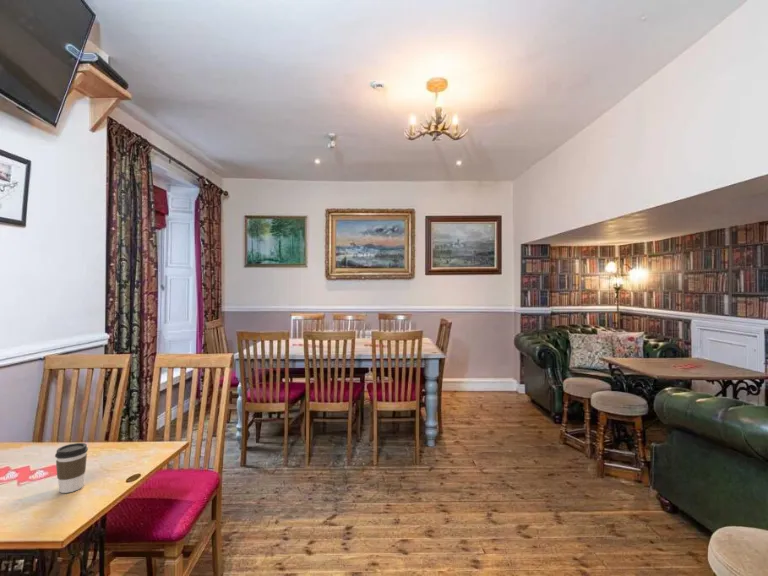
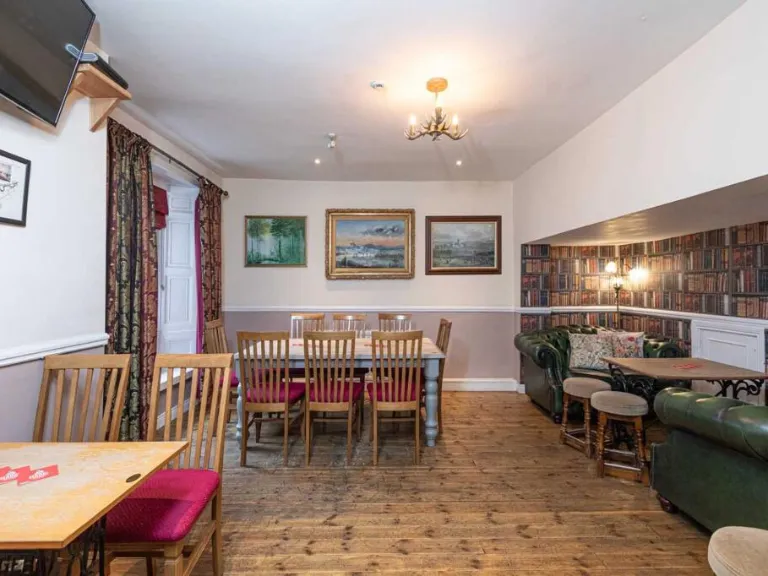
- coffee cup (71, 467)
